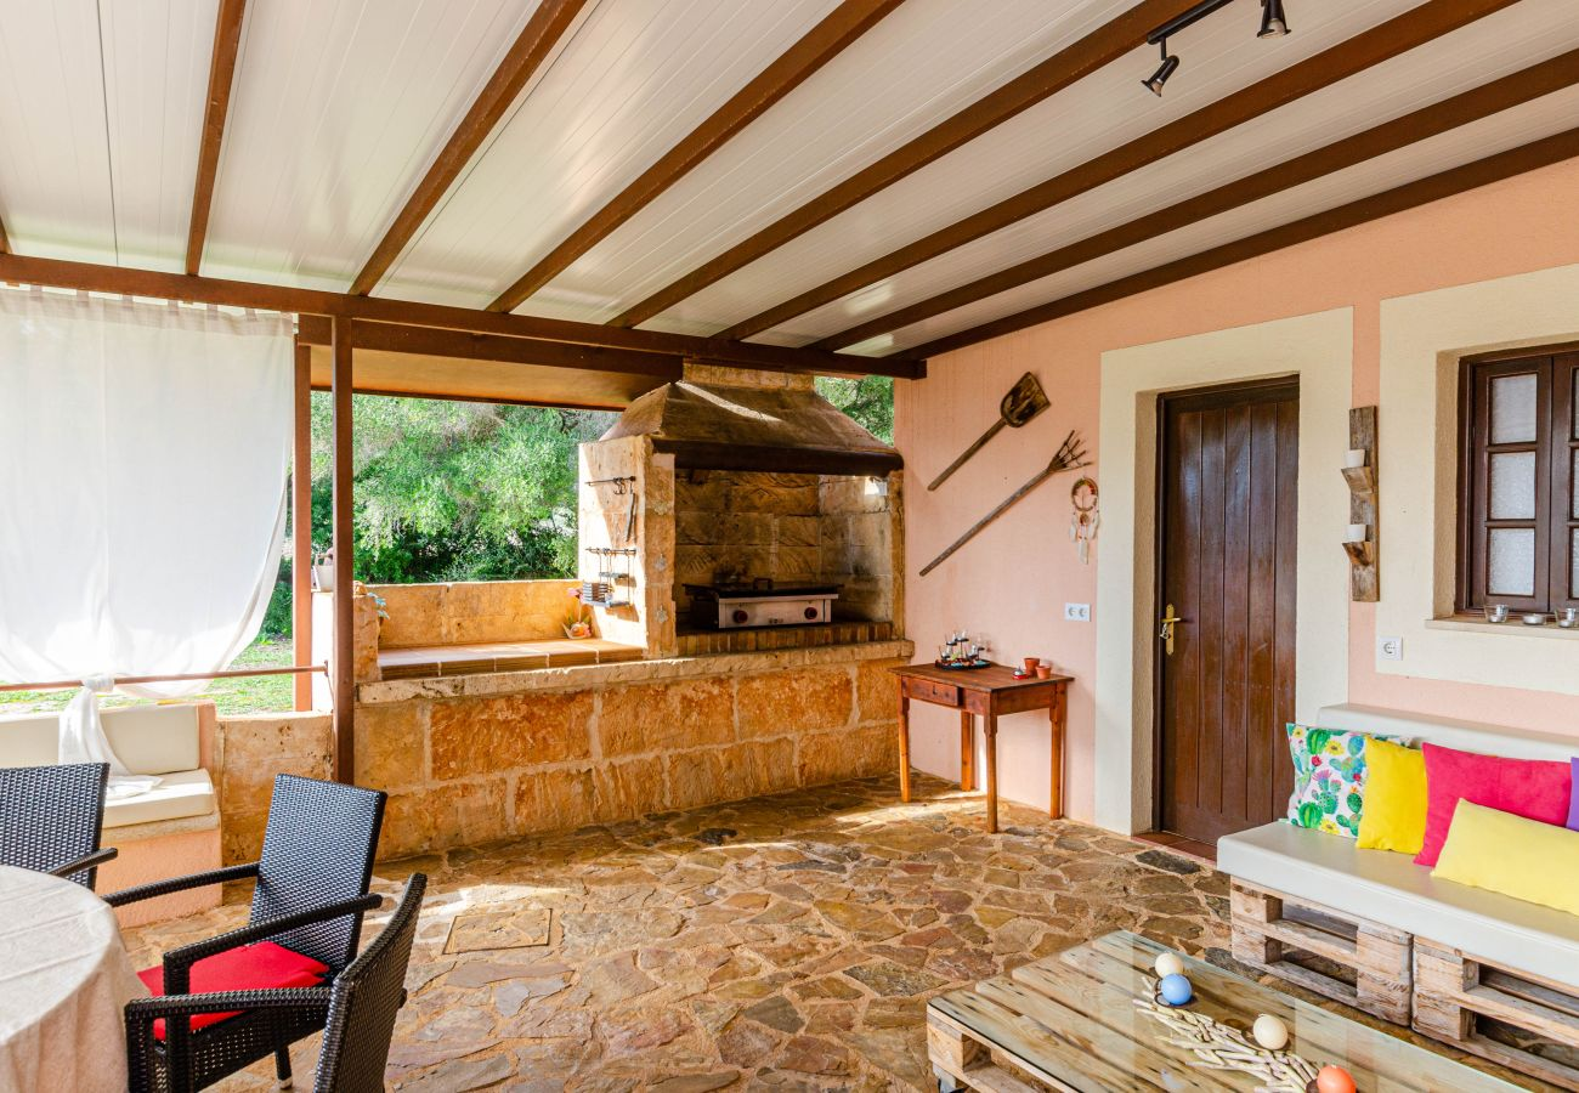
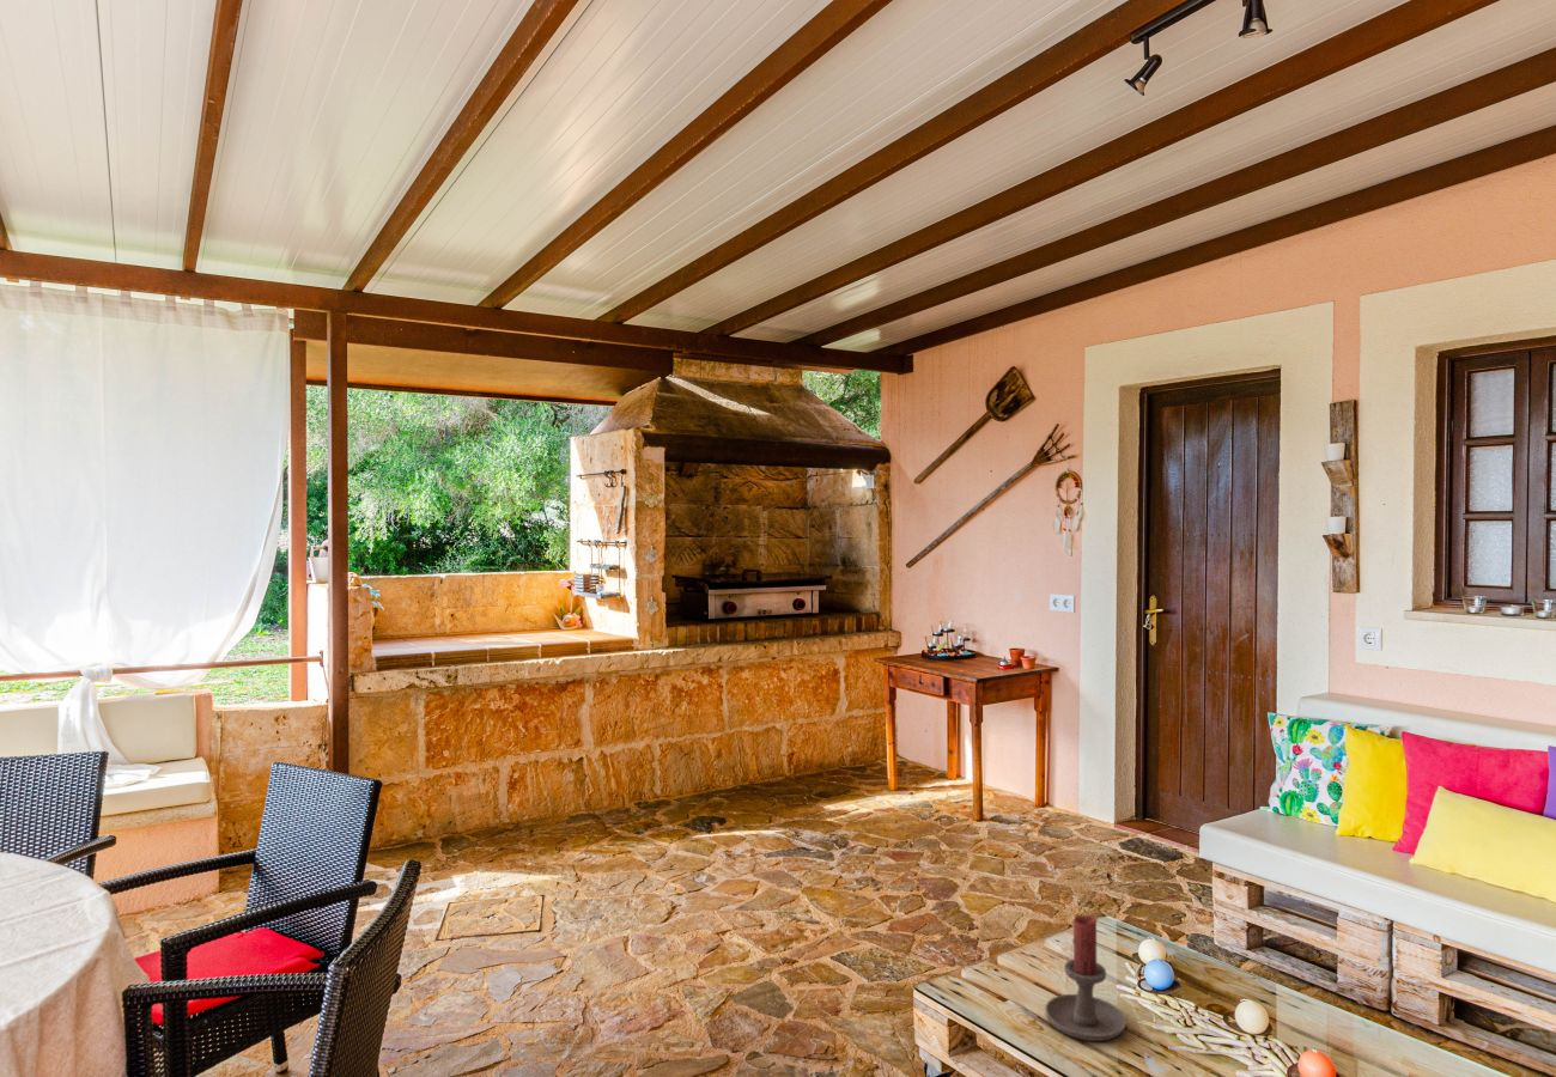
+ candle holder (1086, 965)
